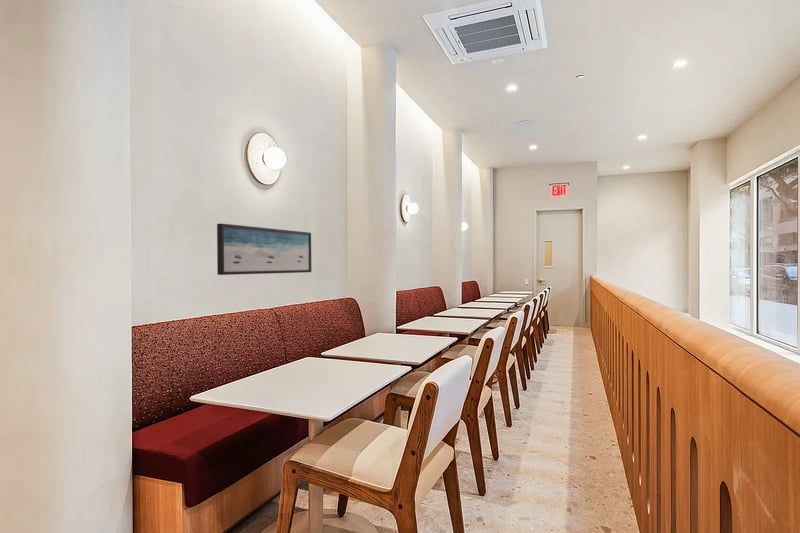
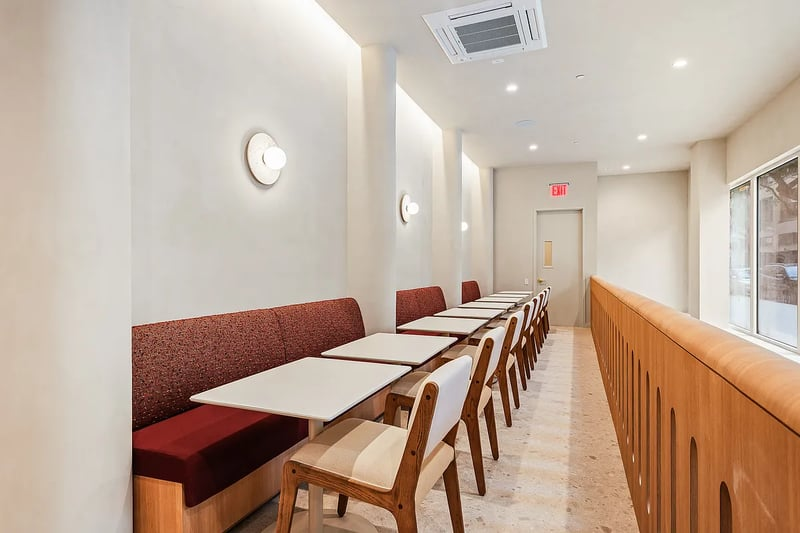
- wall art (270, 251)
